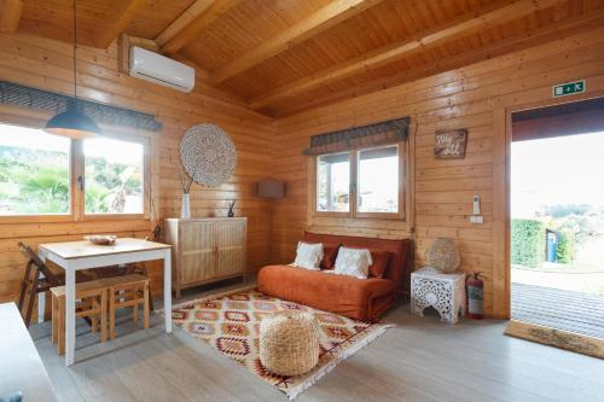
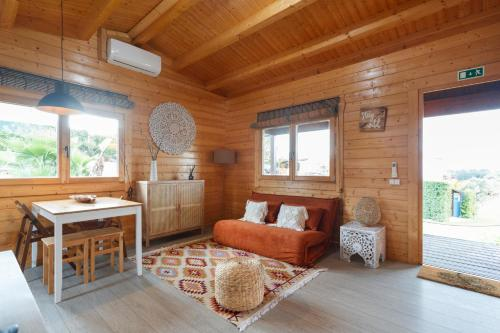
- fire extinguisher (475, 292)
